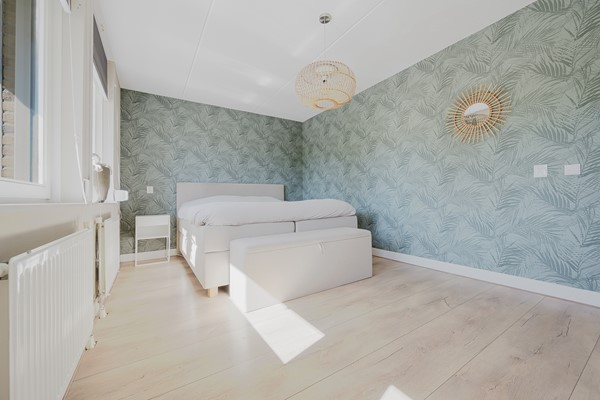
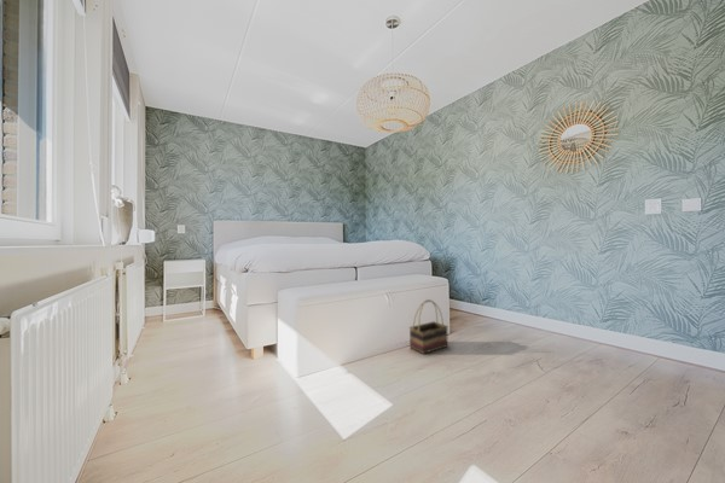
+ basket (428, 324)
